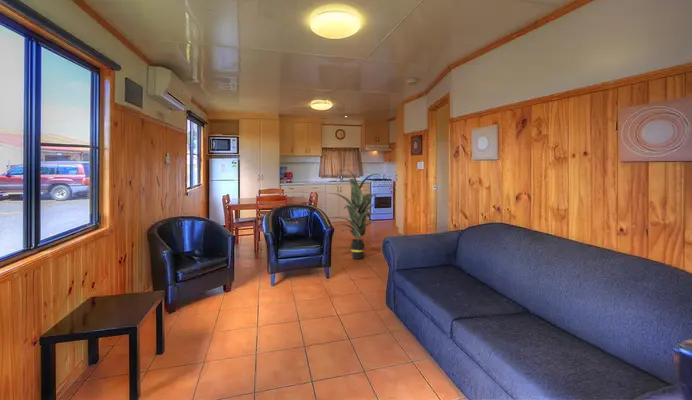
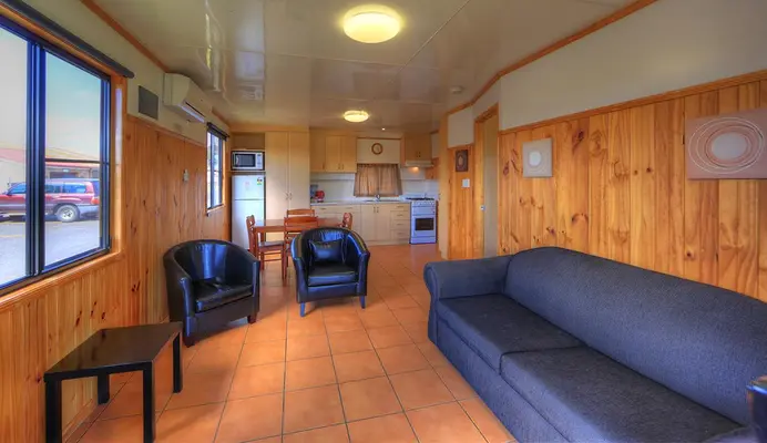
- indoor plant (355, 213)
